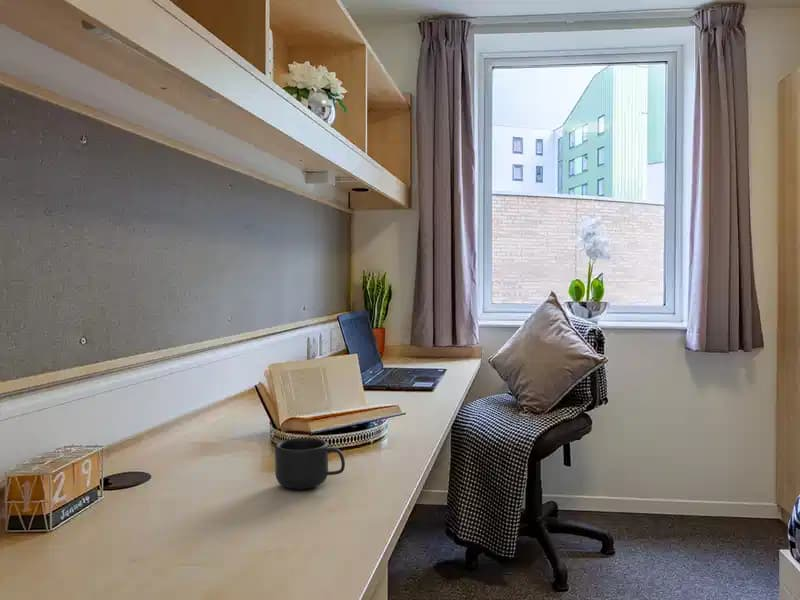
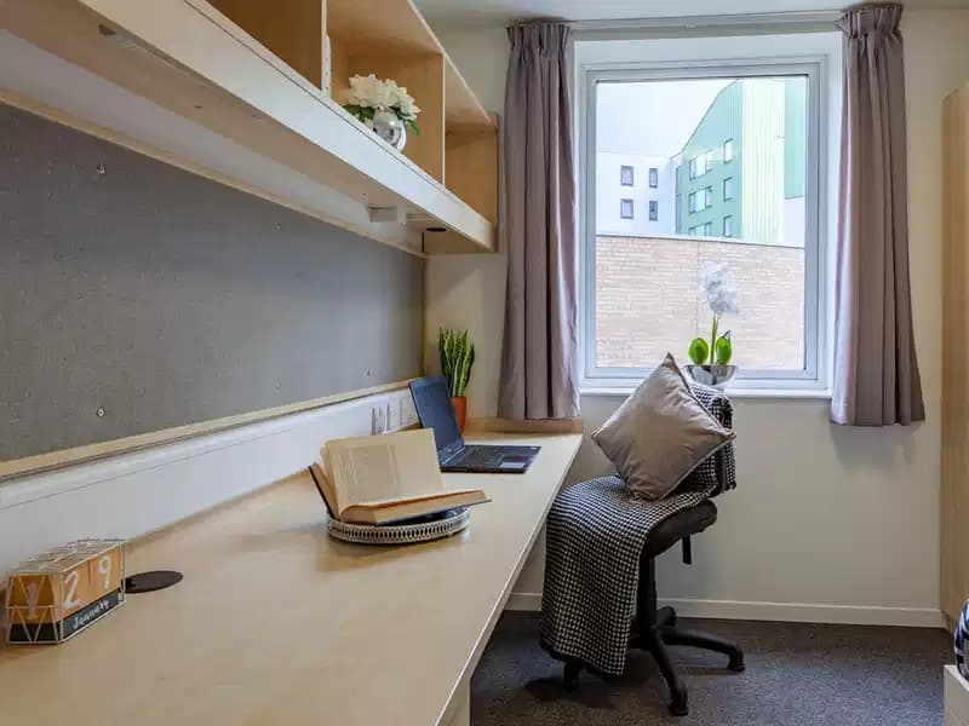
- mug (310, 464)
